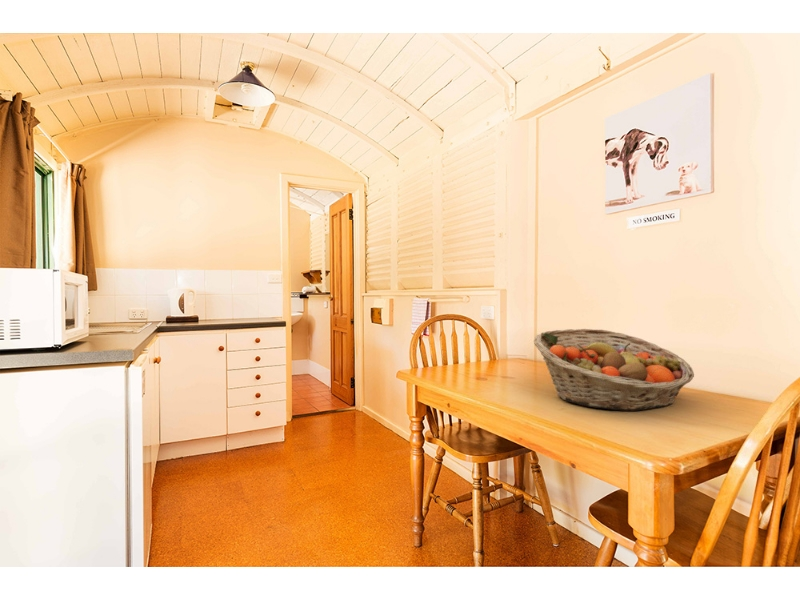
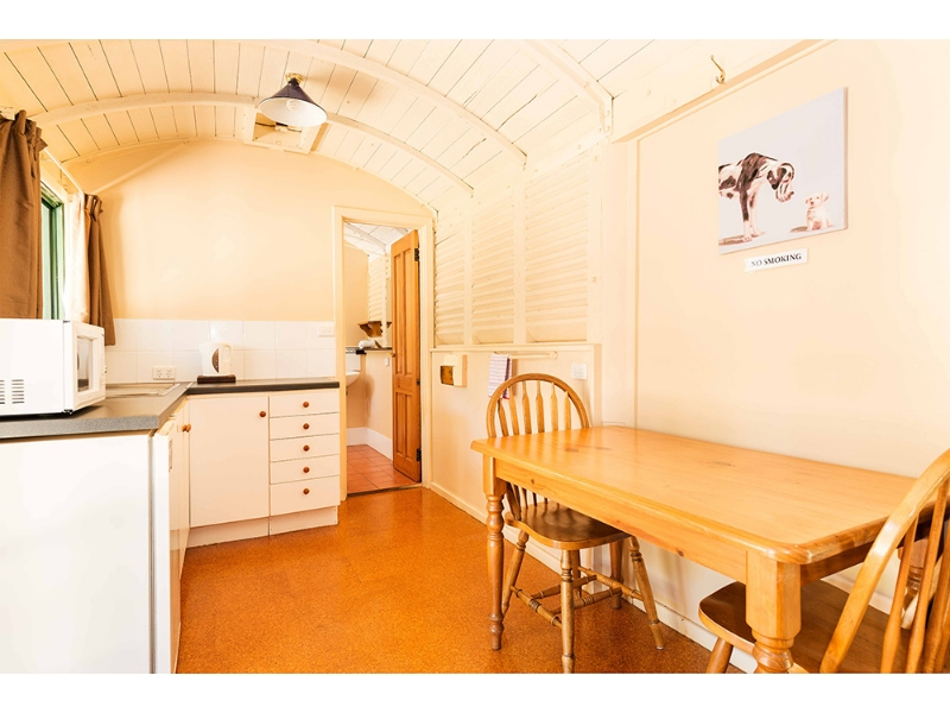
- fruit basket (609, 365)
